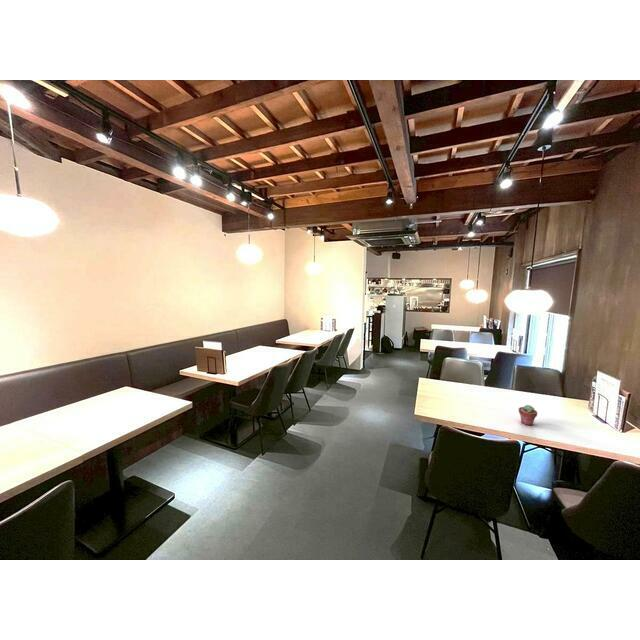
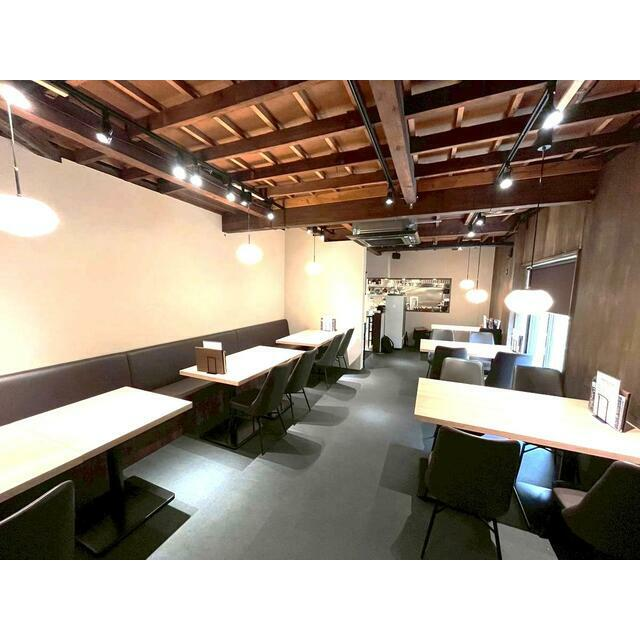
- potted succulent (527, 413)
